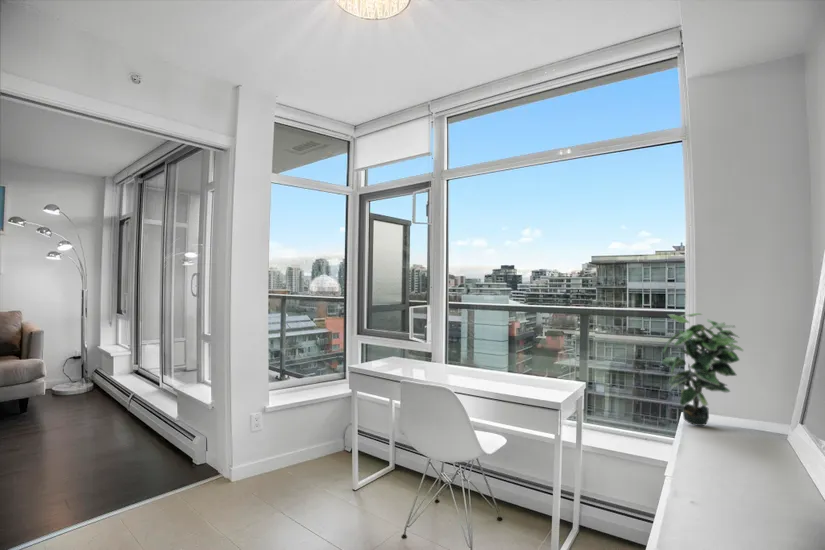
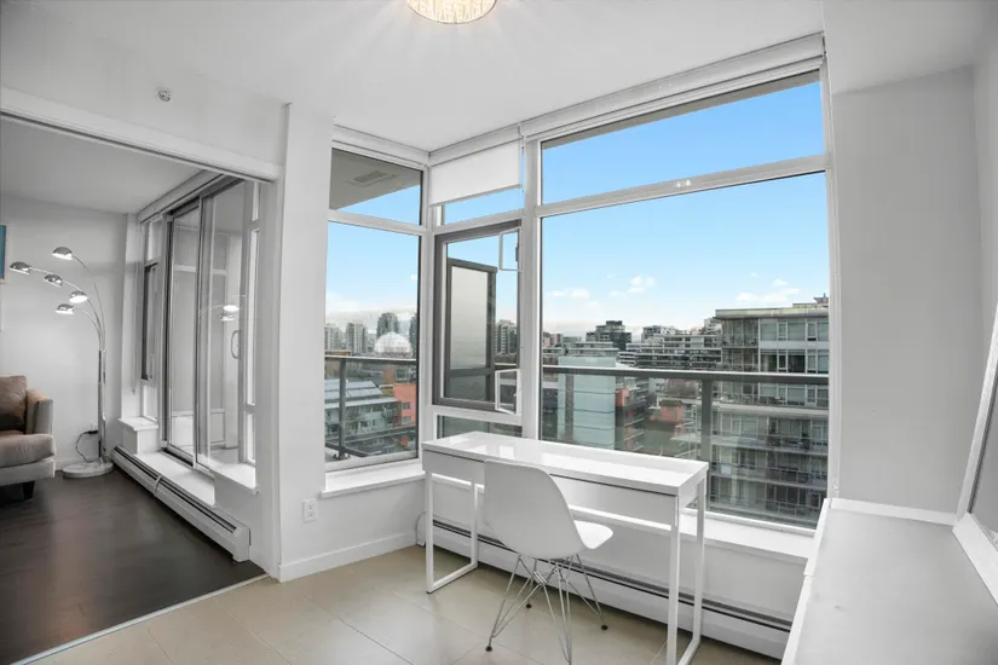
- potted plant (701, 370)
